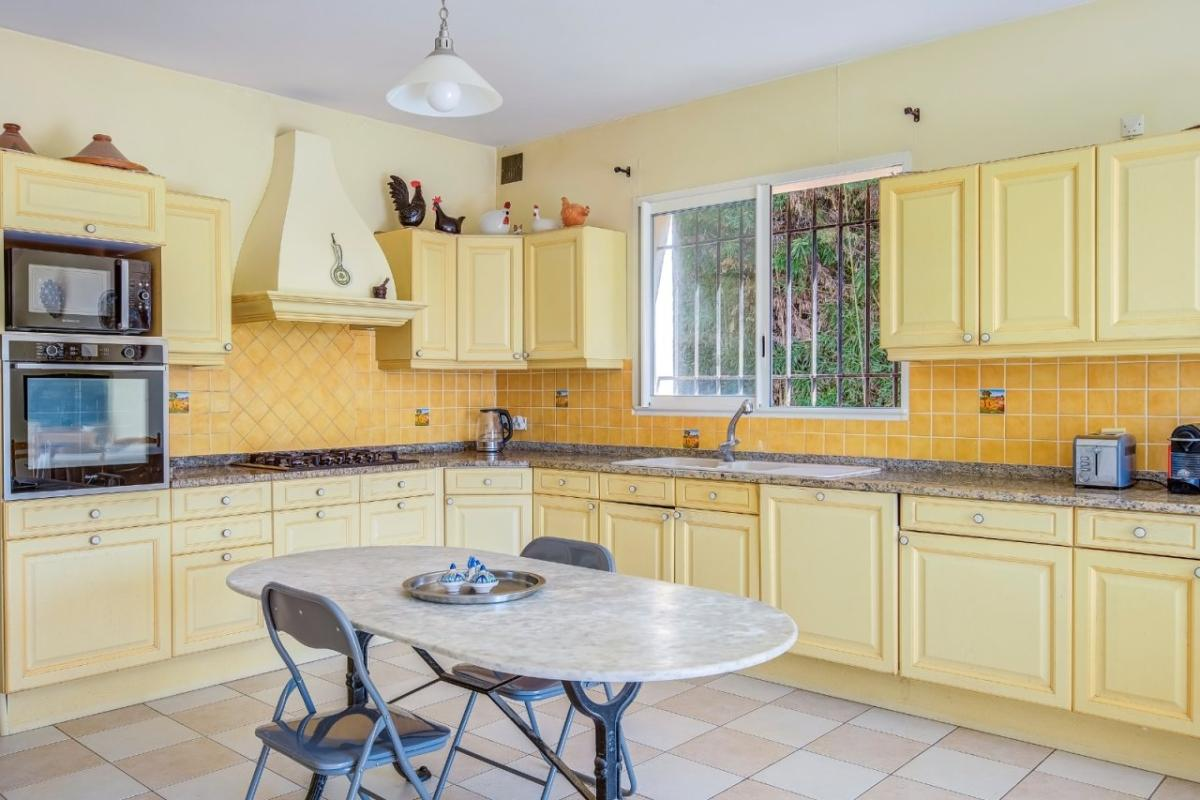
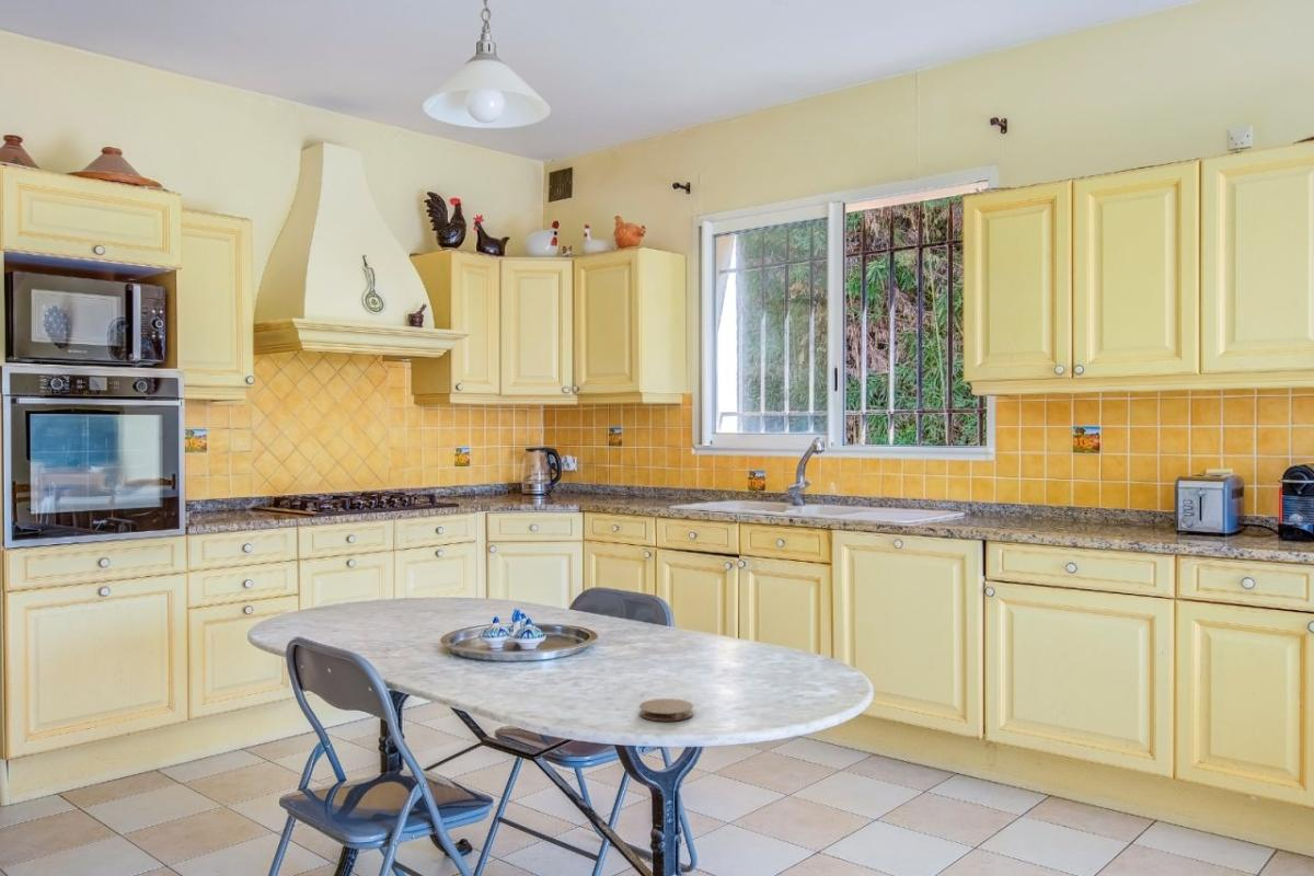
+ coaster (666, 710)
